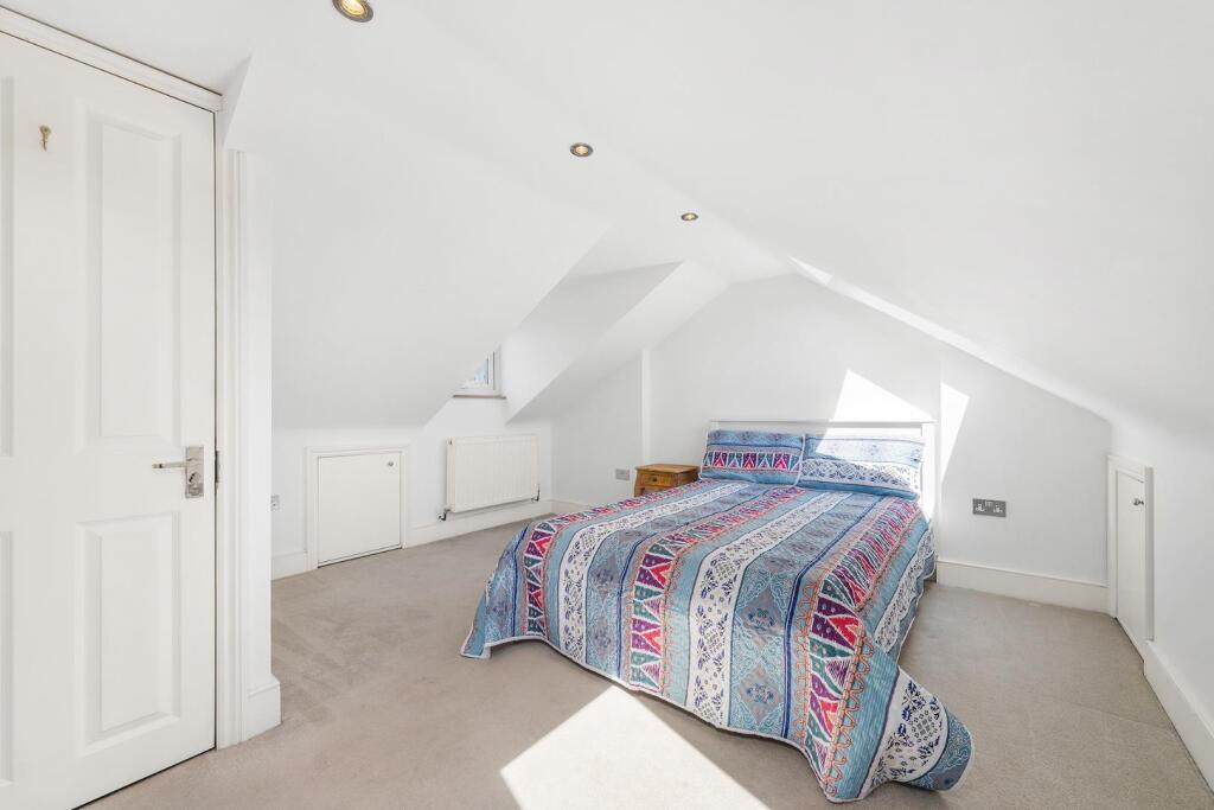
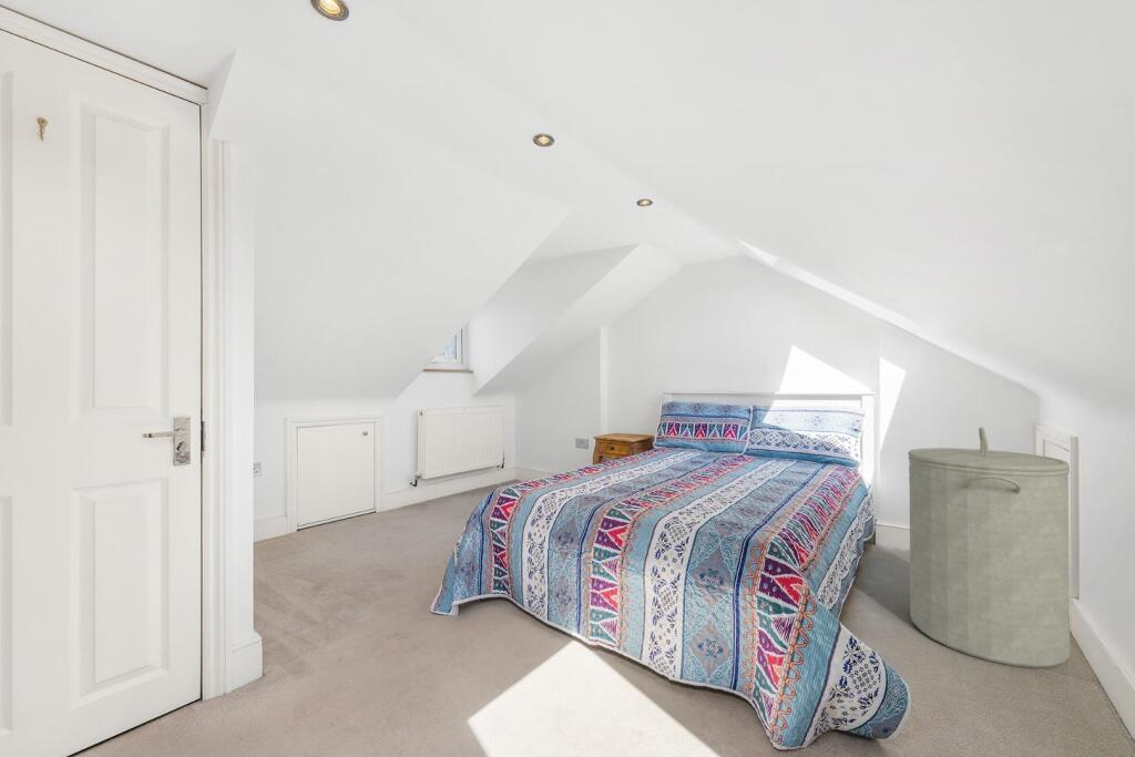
+ laundry hamper (982, 530)
